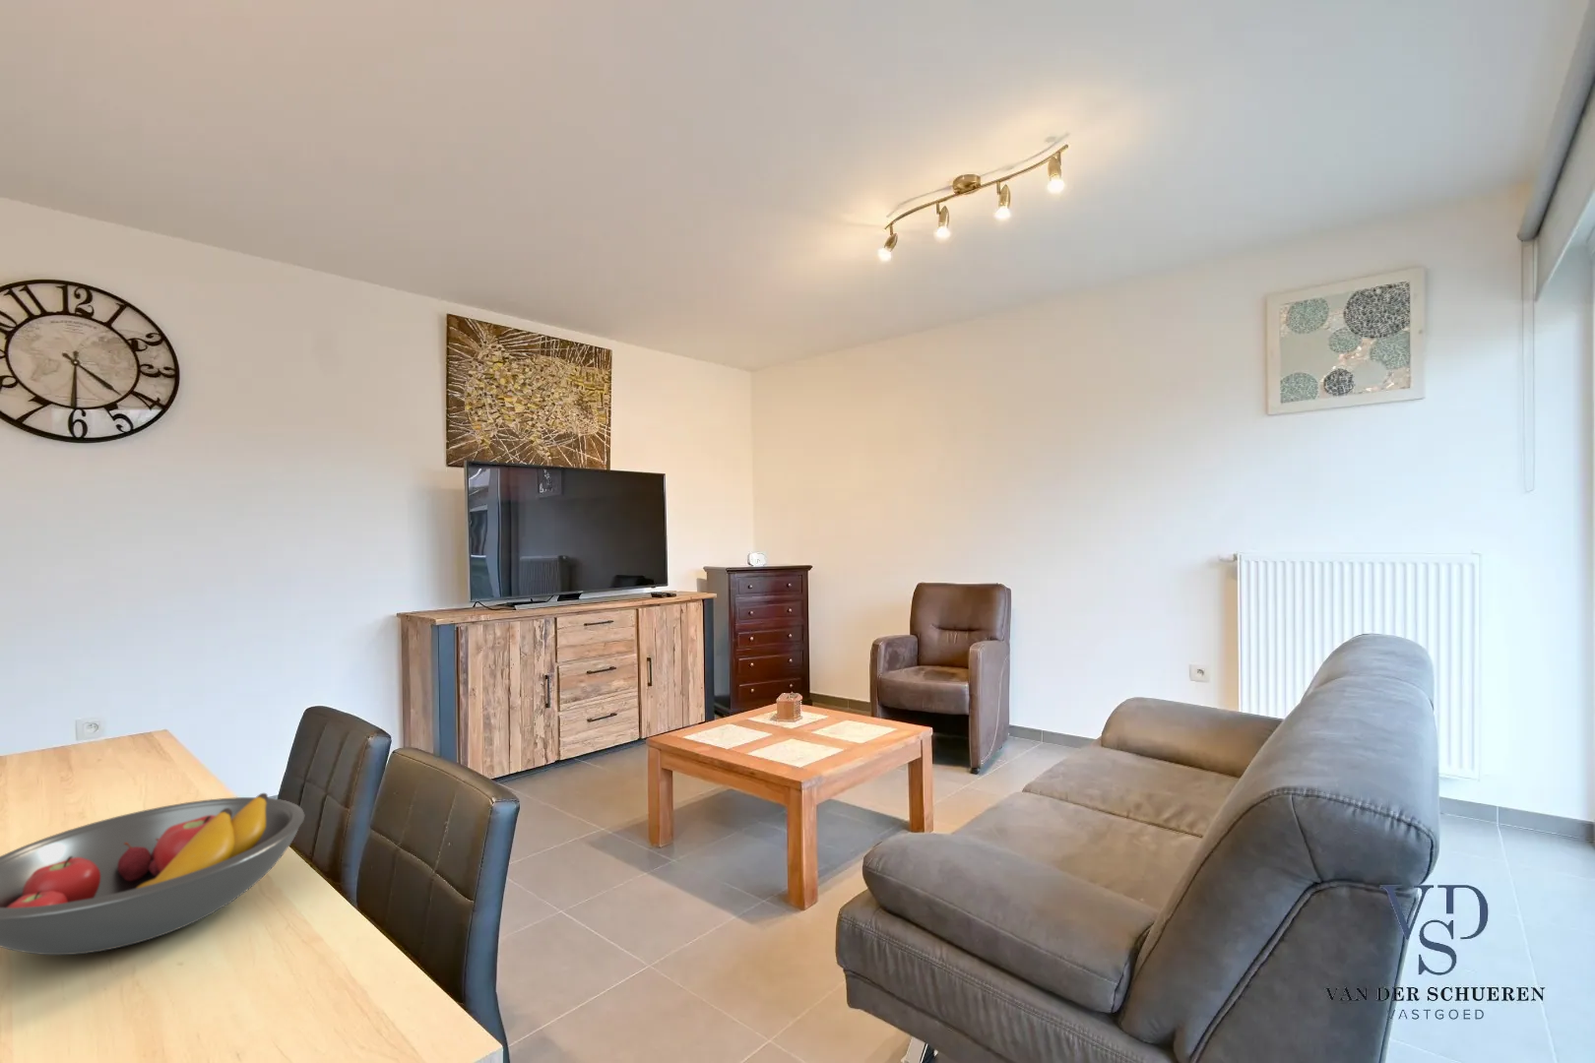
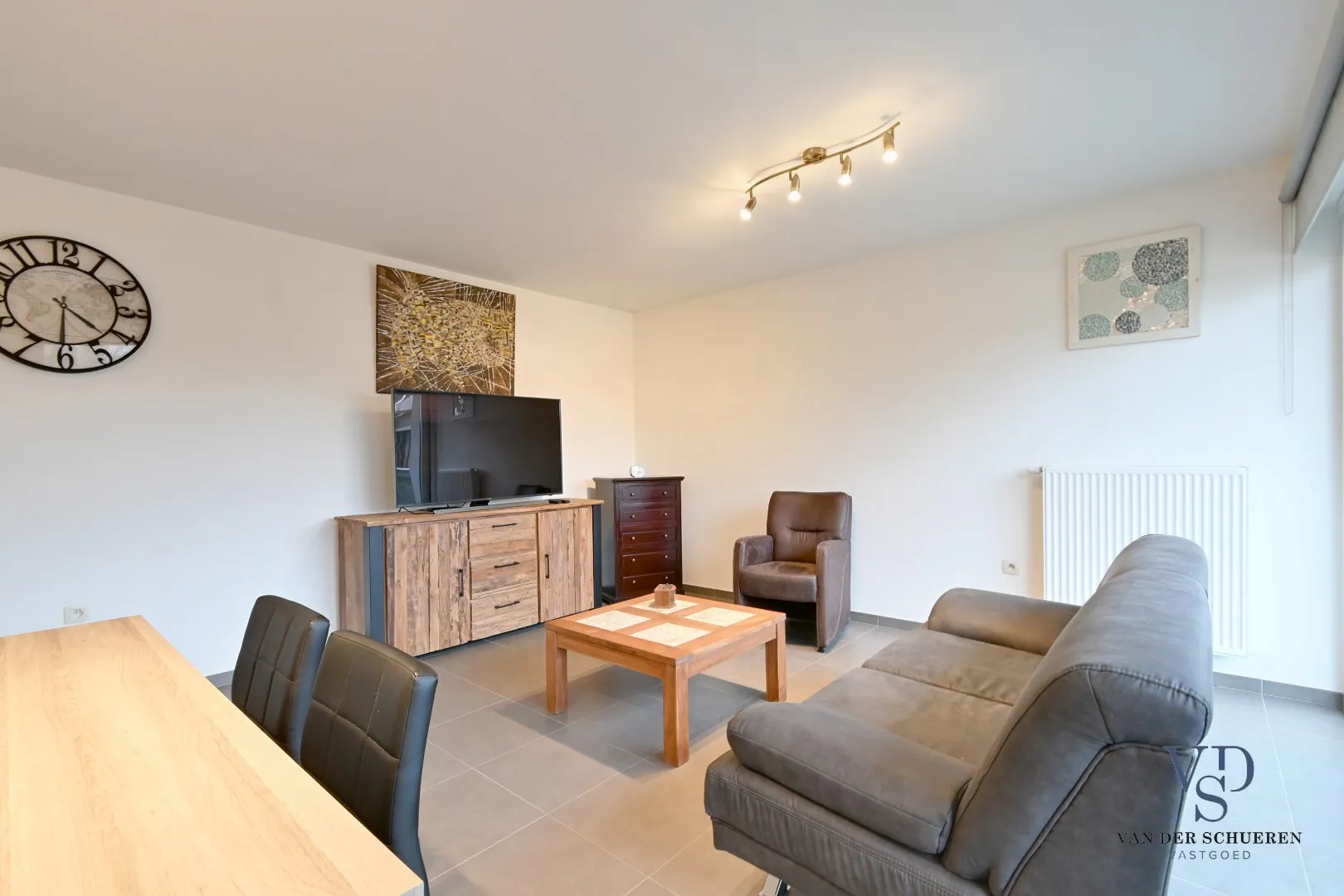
- fruit bowl (146, 871)
